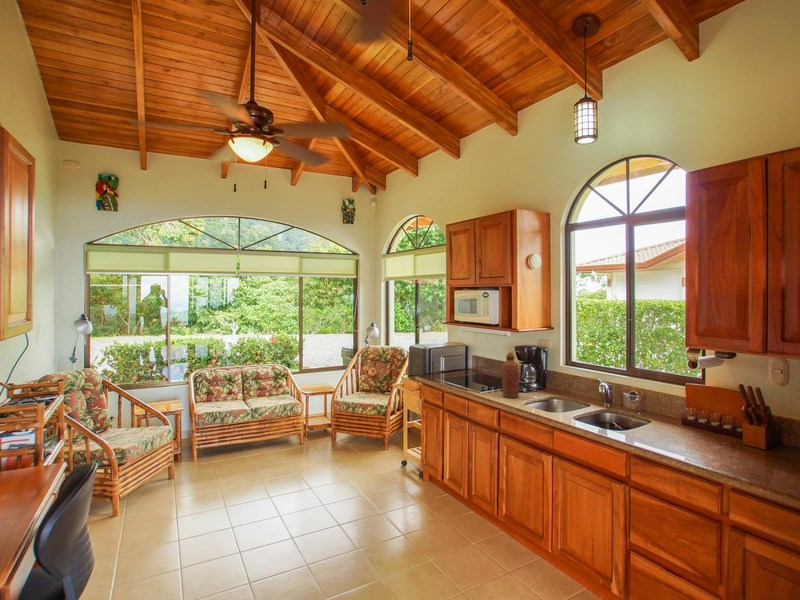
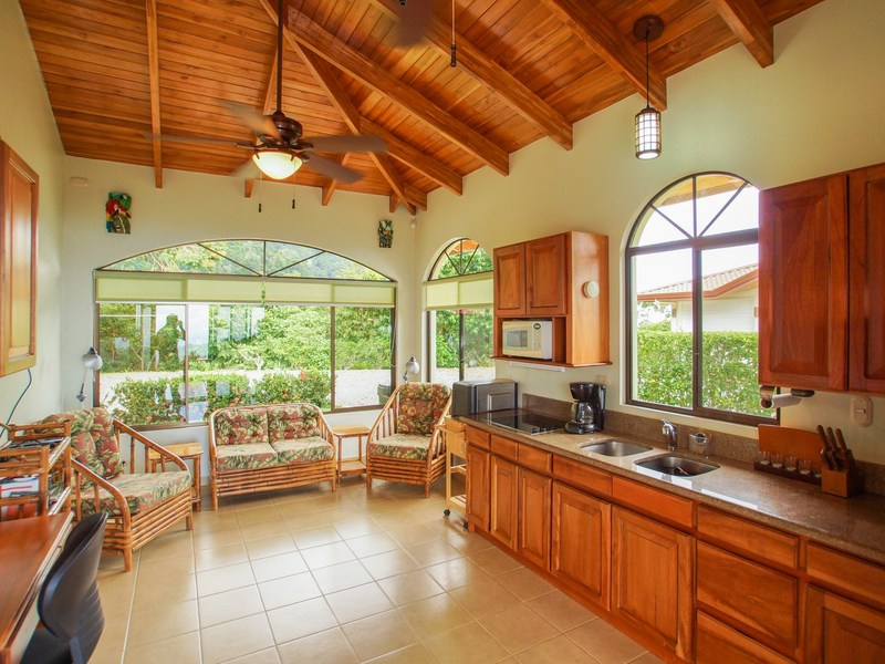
- bottle (510, 374)
